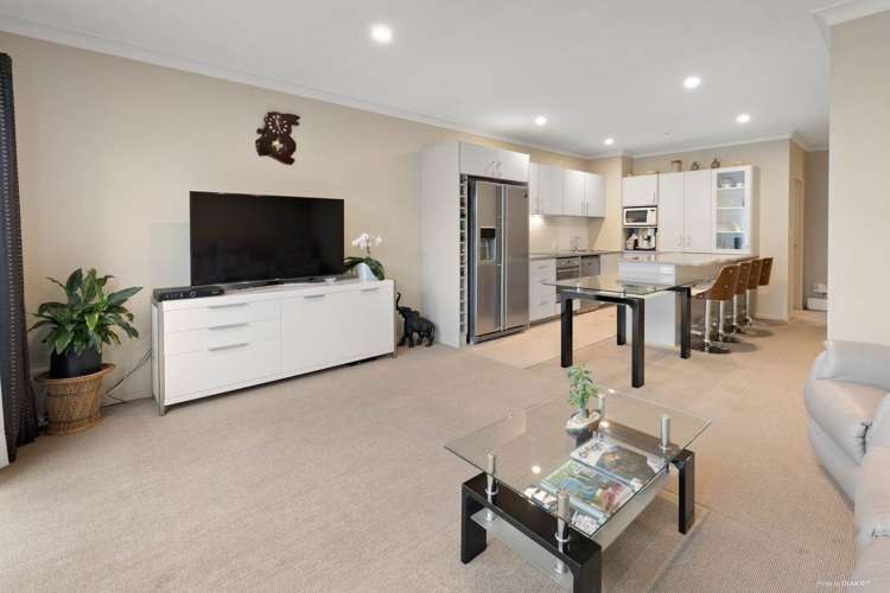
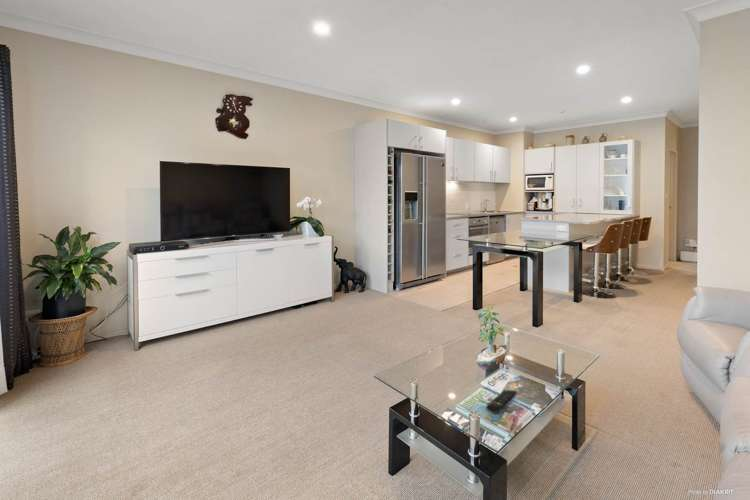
+ remote control (502, 399)
